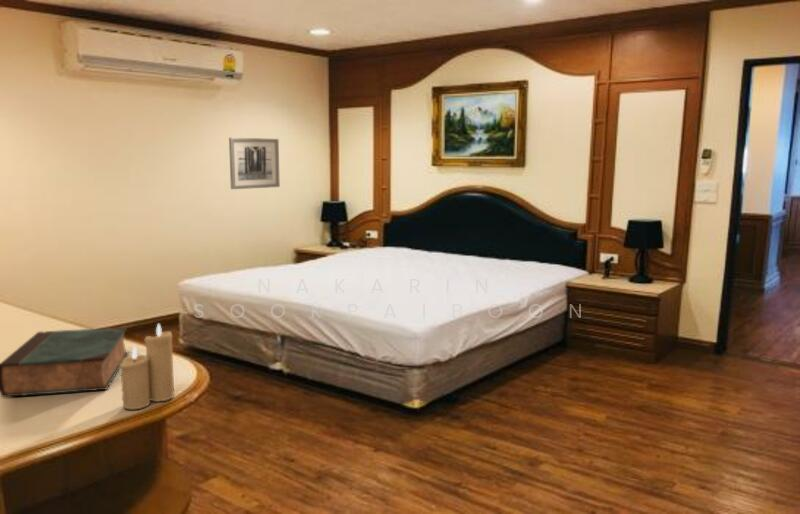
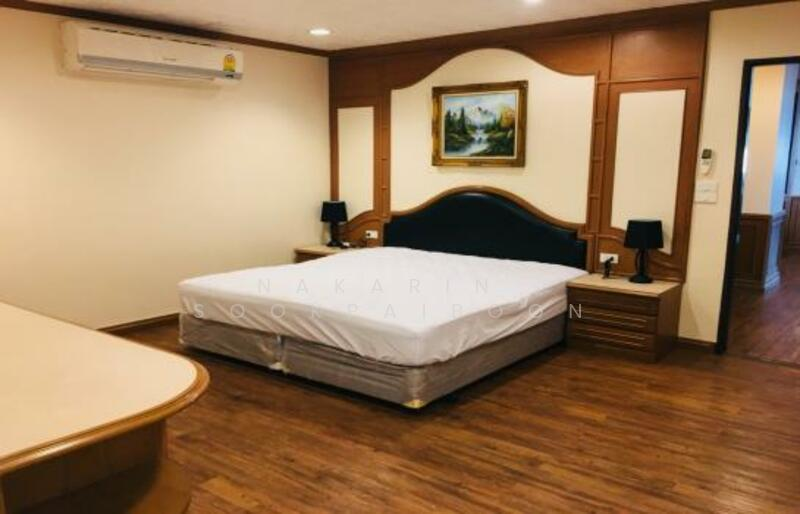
- candle (147, 364)
- wall art (255, 163)
- book (69, 358)
